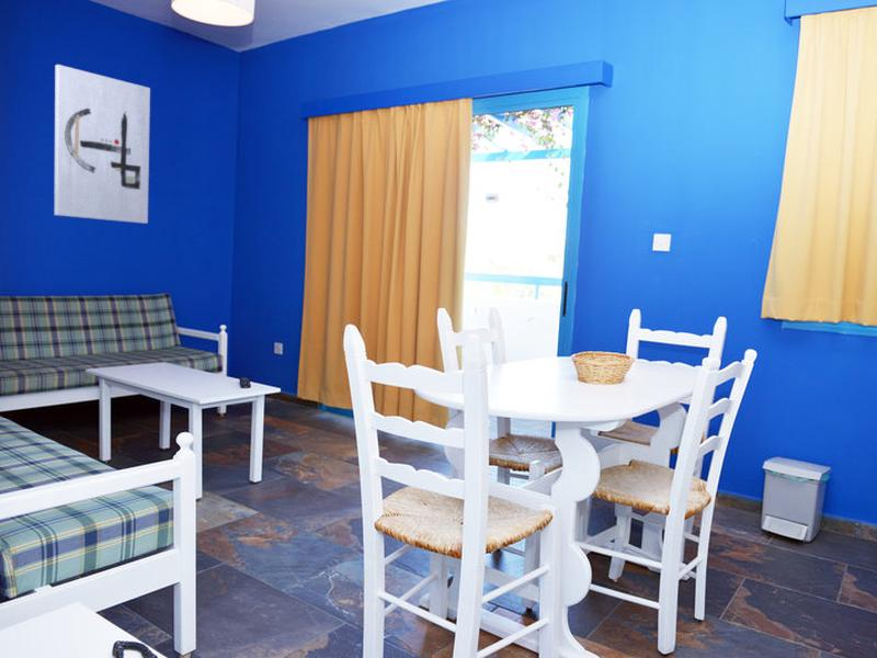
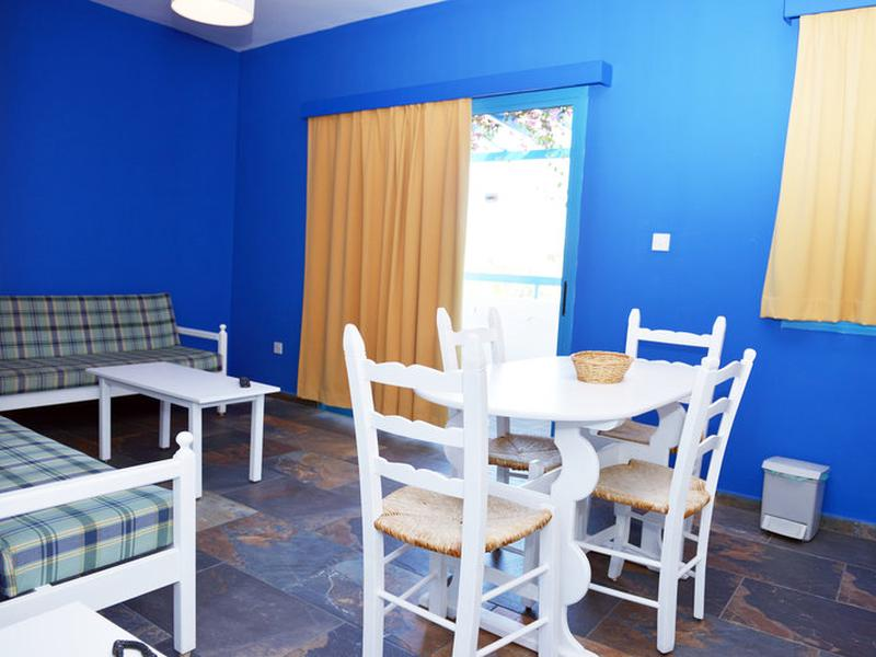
- wall art (103, 148)
